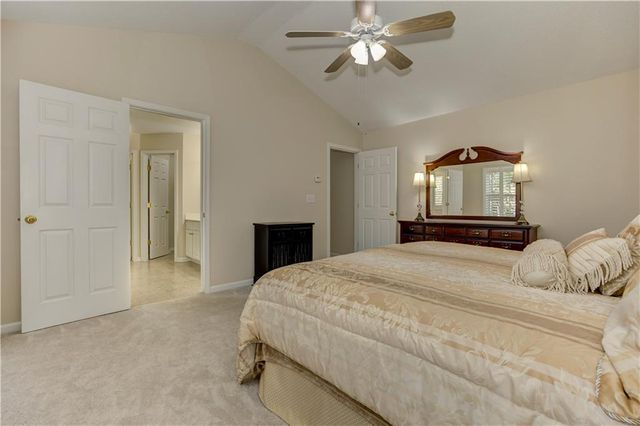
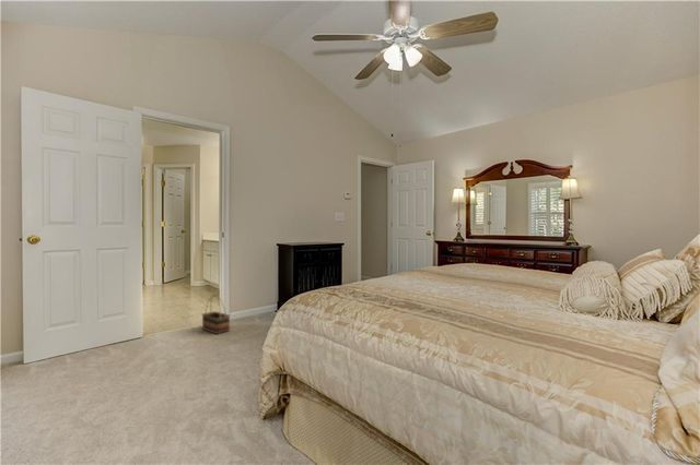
+ basket (215, 312)
